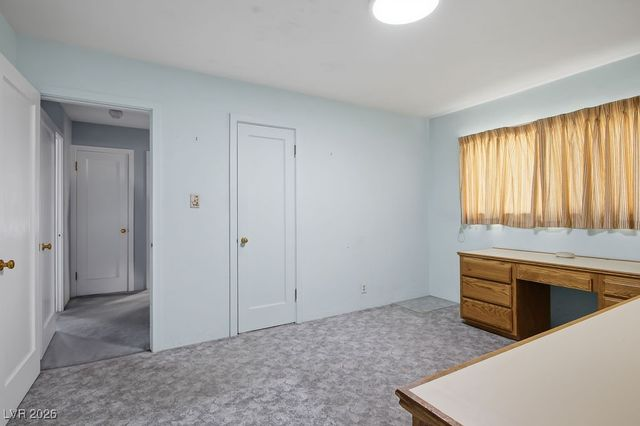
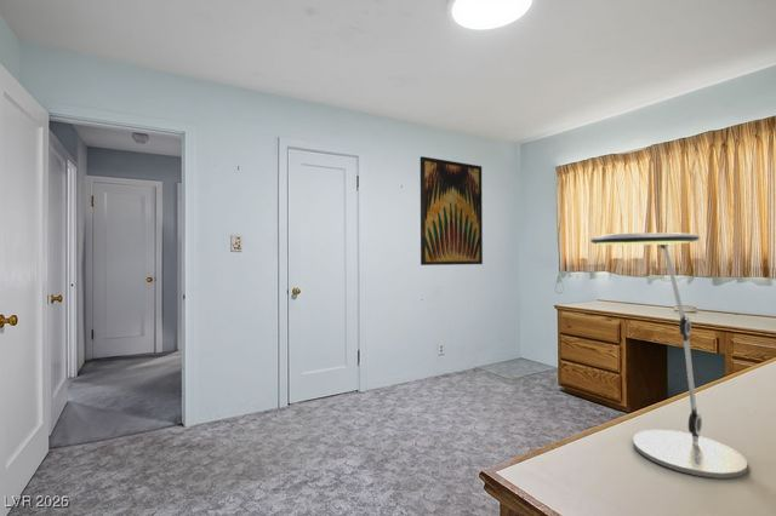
+ wall art (452, 213)
+ desk lamp (685, 351)
